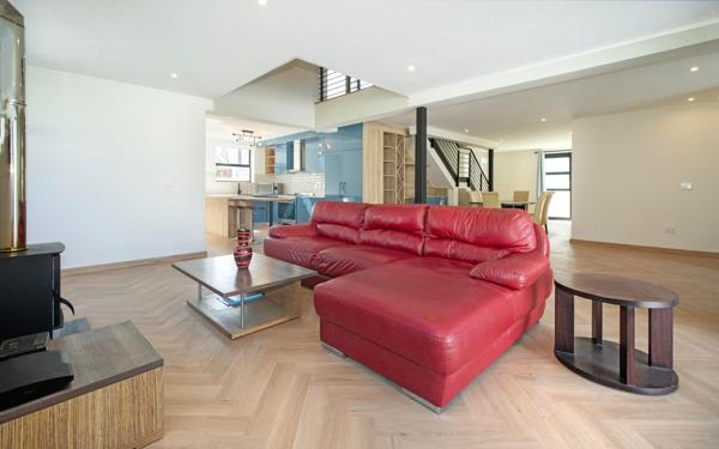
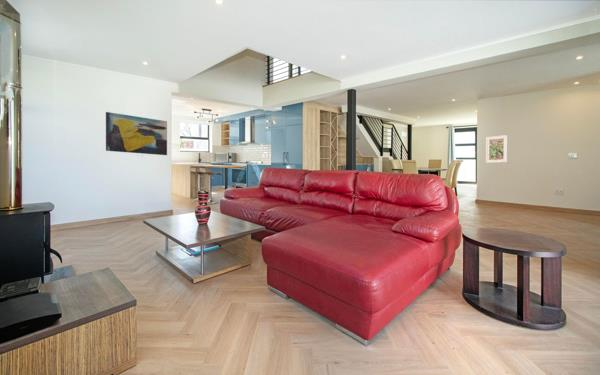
+ wall art (138, 135)
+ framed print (496, 149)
